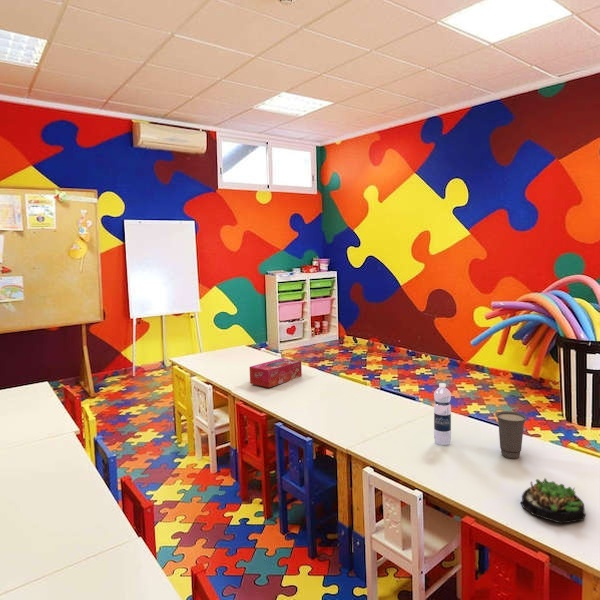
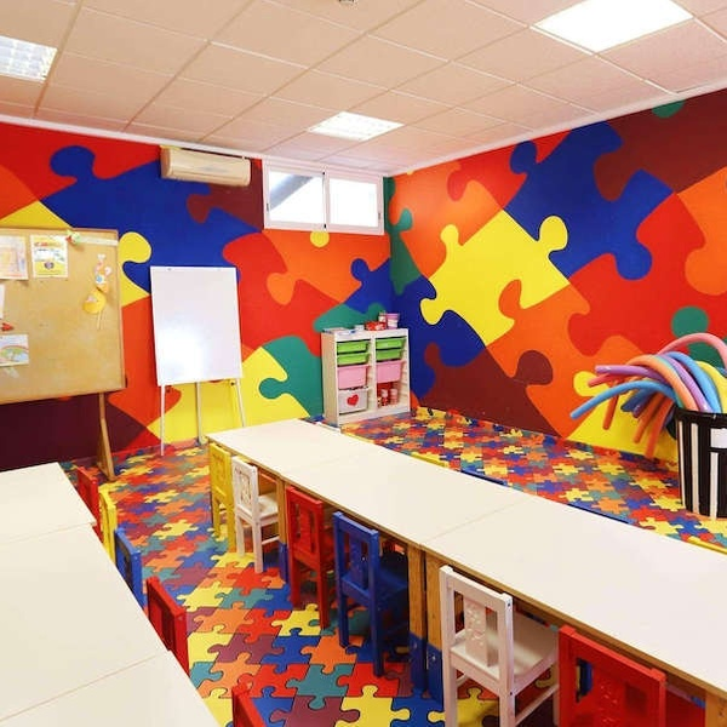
- tissue box (276, 371)
- cup (510, 435)
- succulent plant (554, 497)
- water bottle (442, 413)
